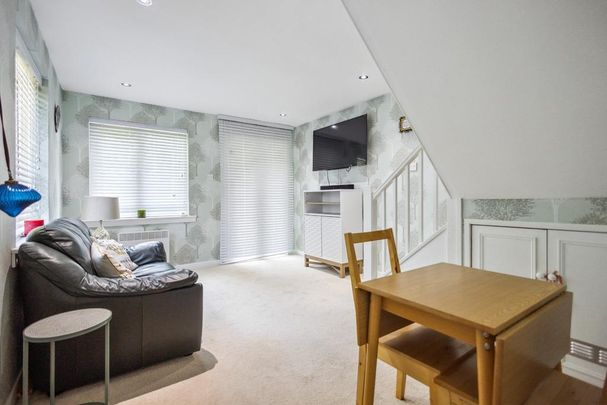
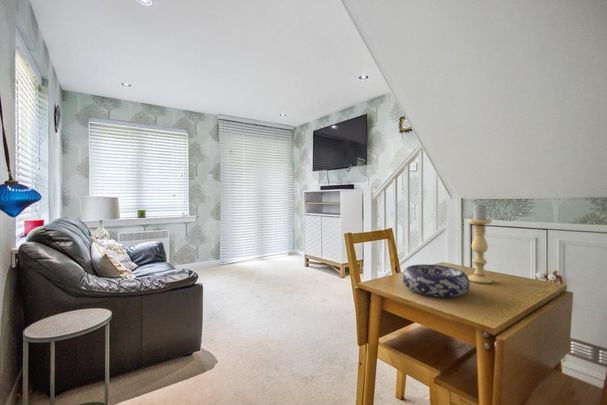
+ decorative bowl (434, 279)
+ candle holder (479, 241)
